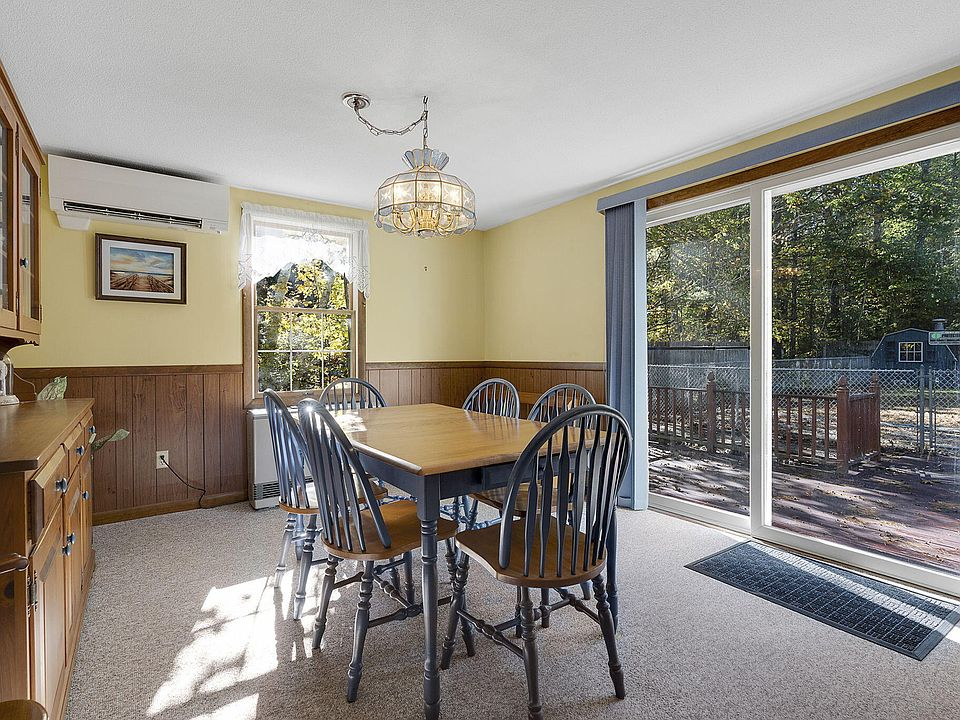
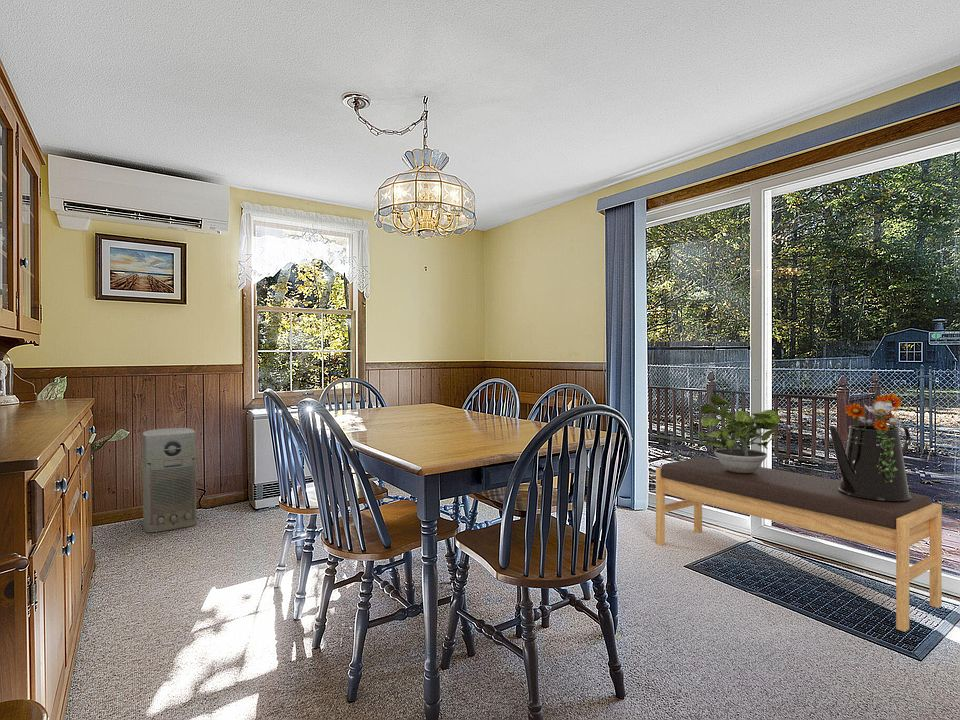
+ watering can (872, 443)
+ bench (778, 521)
+ potted plant (737, 433)
+ air purifier (169, 476)
